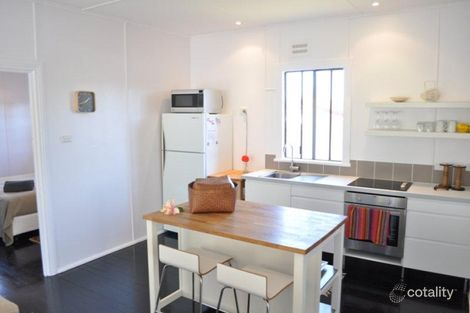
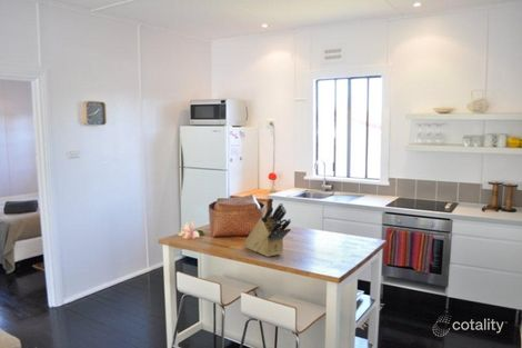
+ knife block (267, 227)
